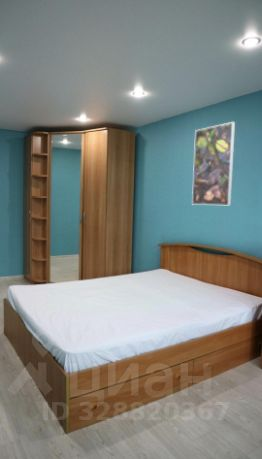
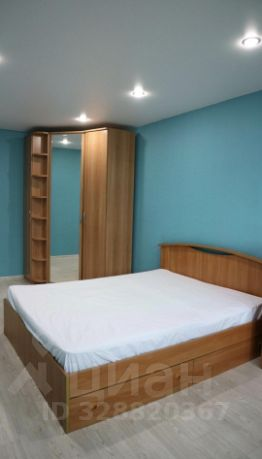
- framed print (212, 166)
